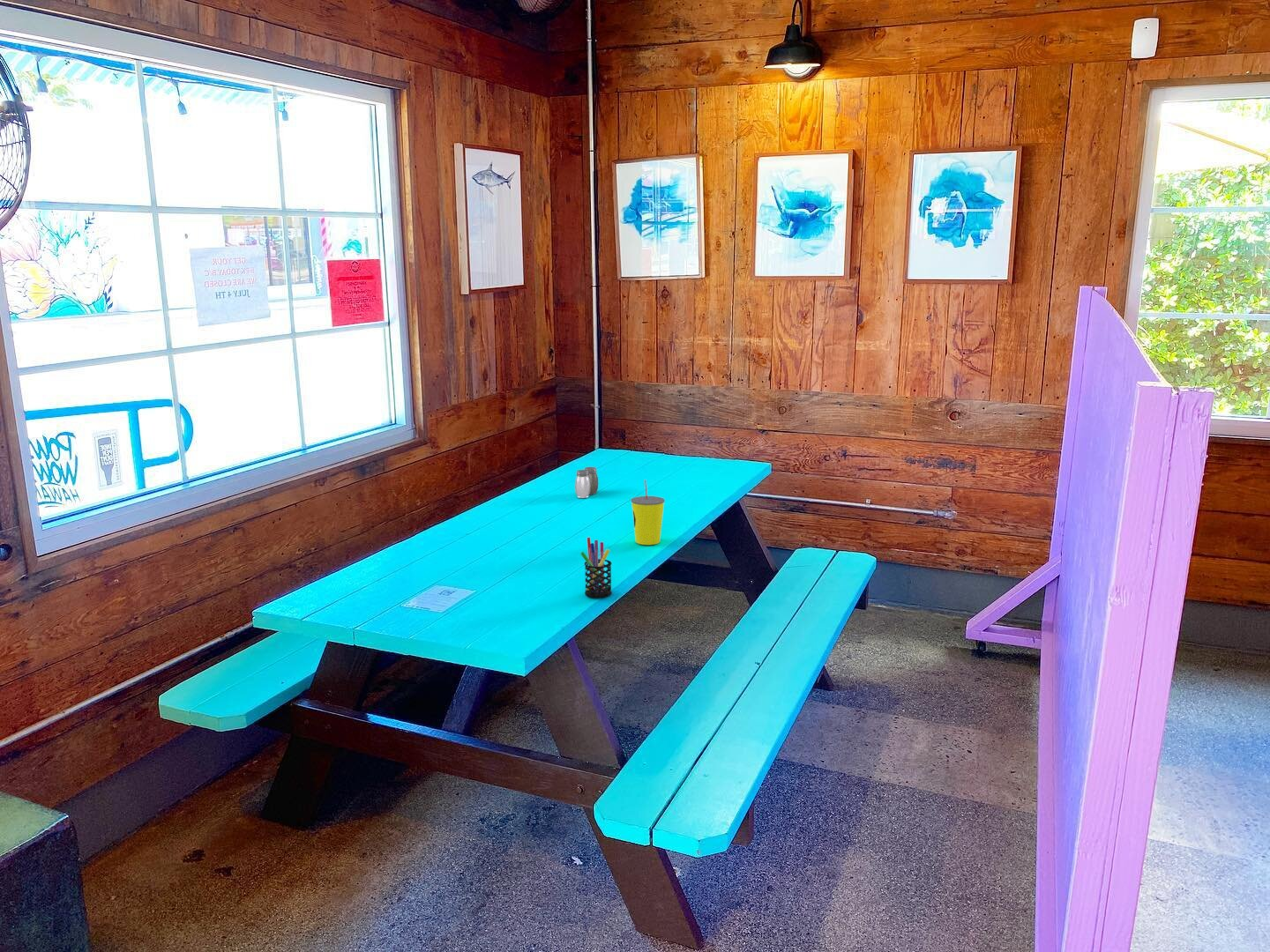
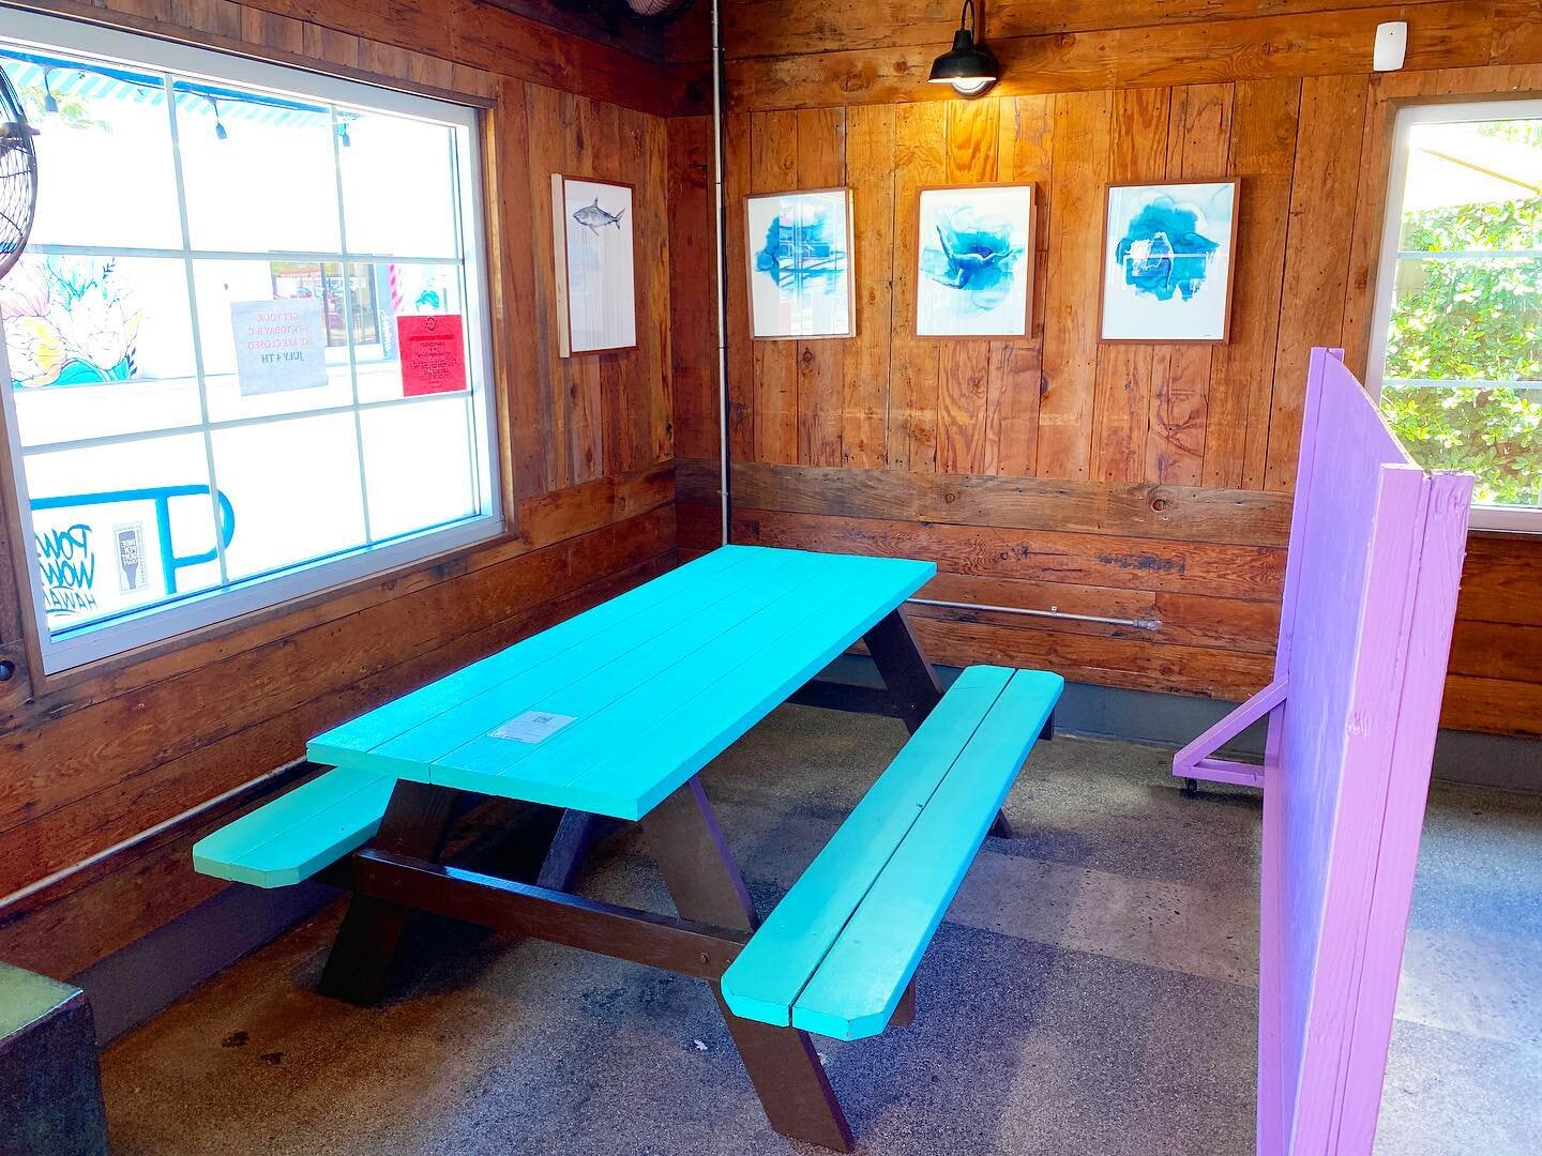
- salt and pepper shaker (586, 481)
- straw (647, 511)
- pen holder (594, 567)
